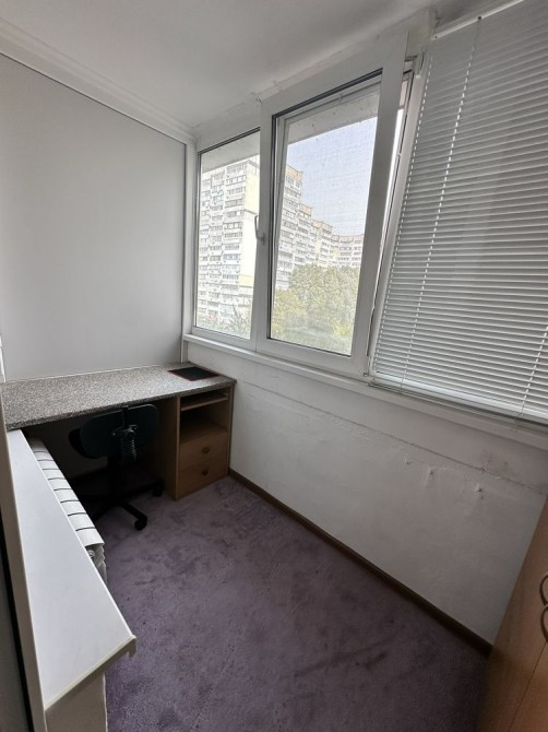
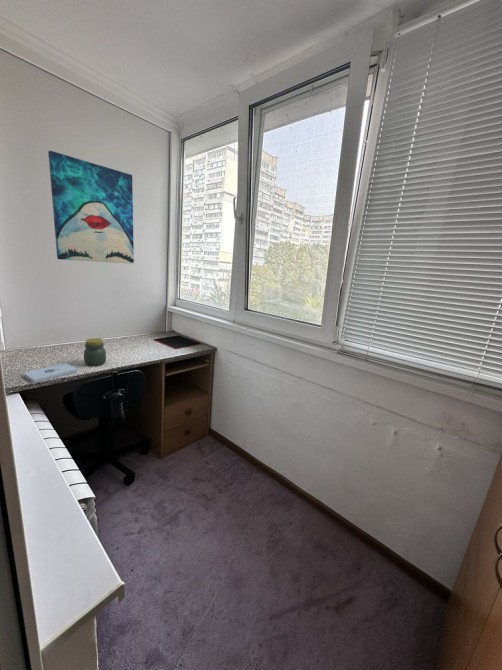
+ notepad (51, 372)
+ jar (94, 351)
+ wall art (96, 214)
